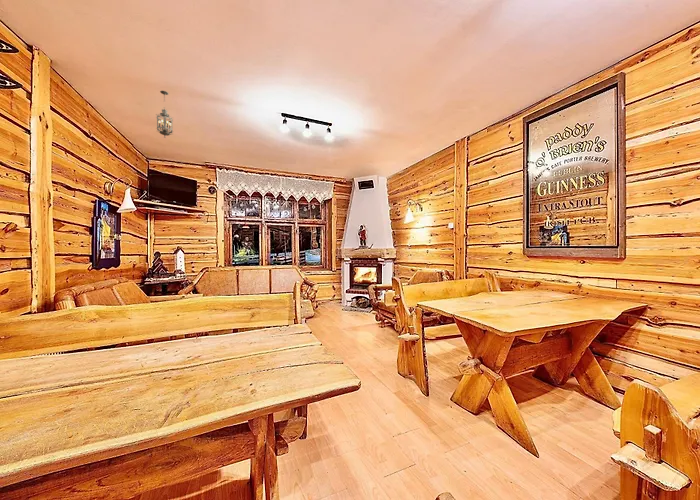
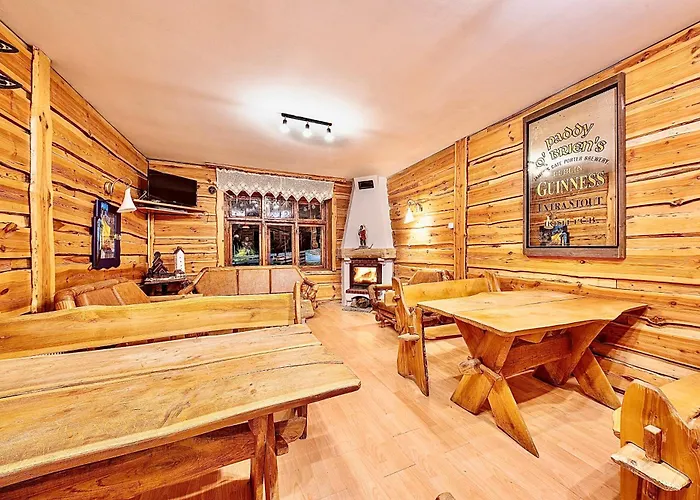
- hanging lantern (164, 114)
